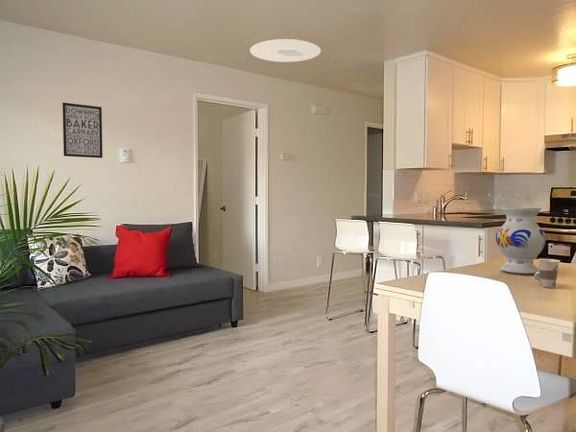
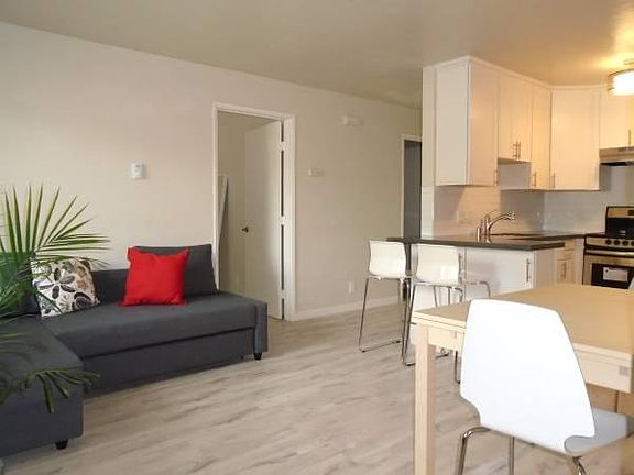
- vase (520, 239)
- wall art (83, 131)
- cup (546, 272)
- ceiling light (285, 48)
